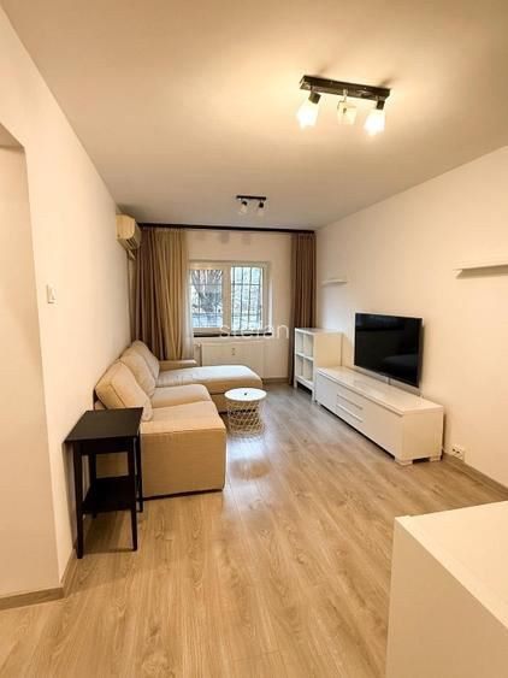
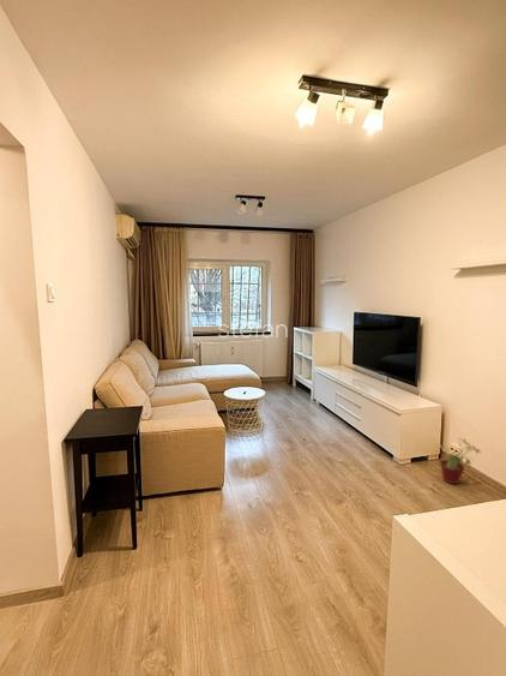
+ potted plant (460, 457)
